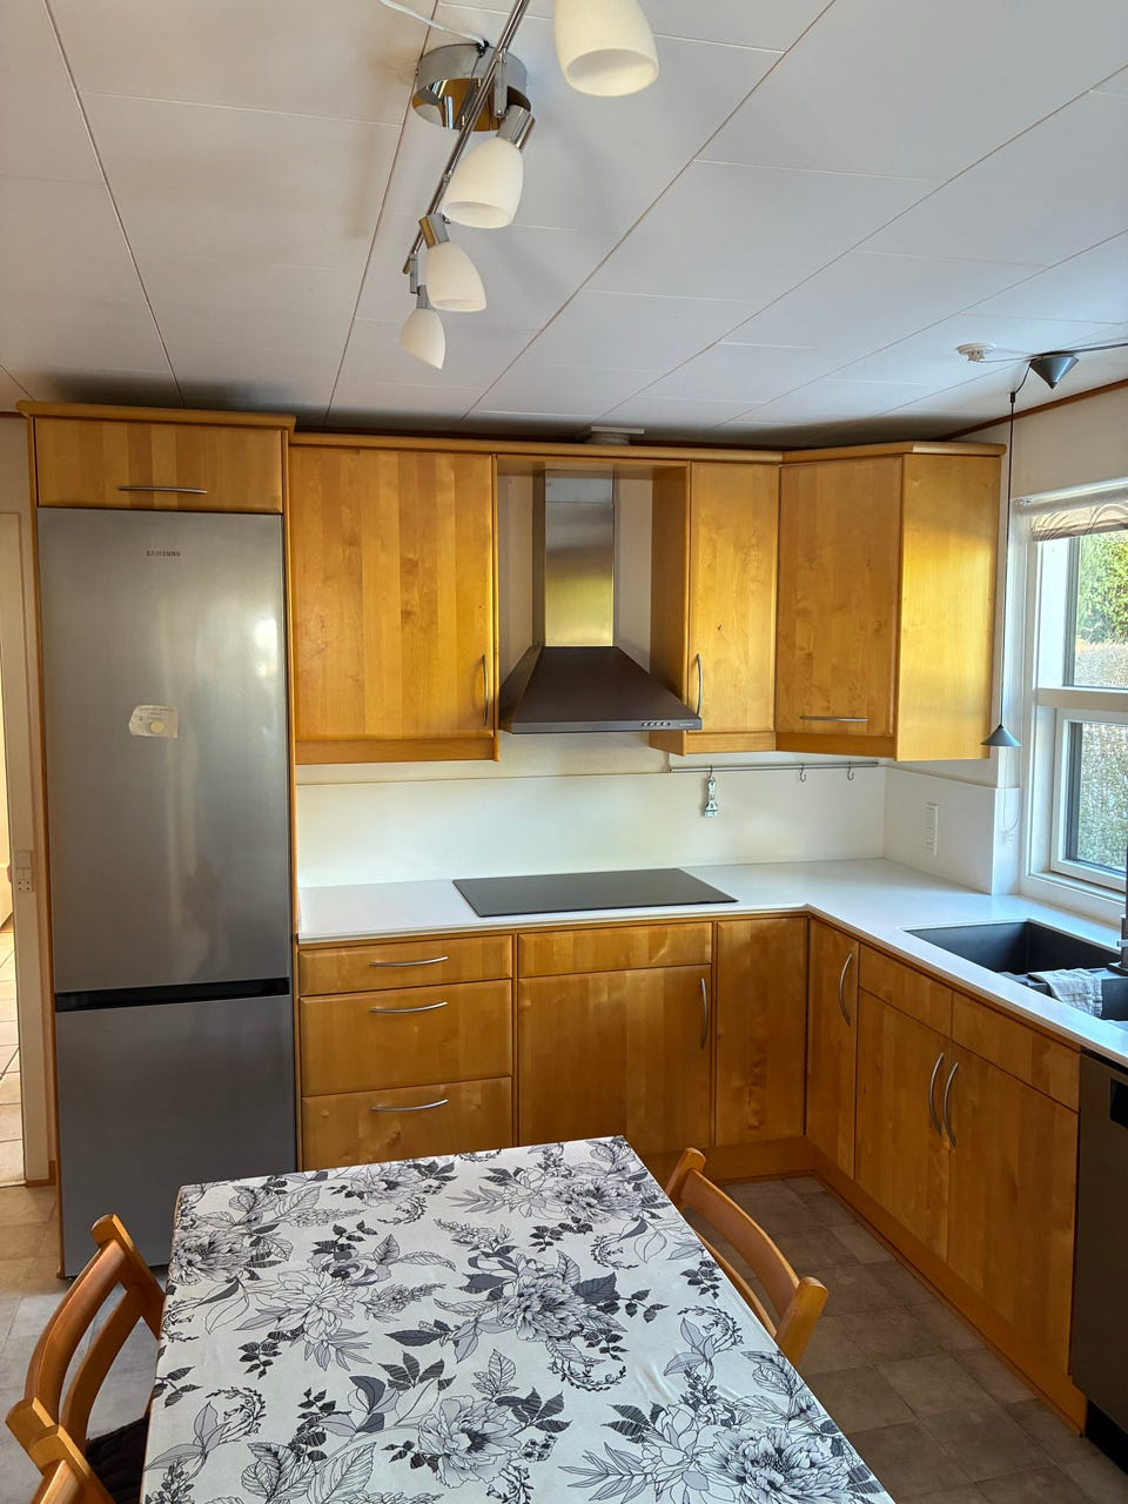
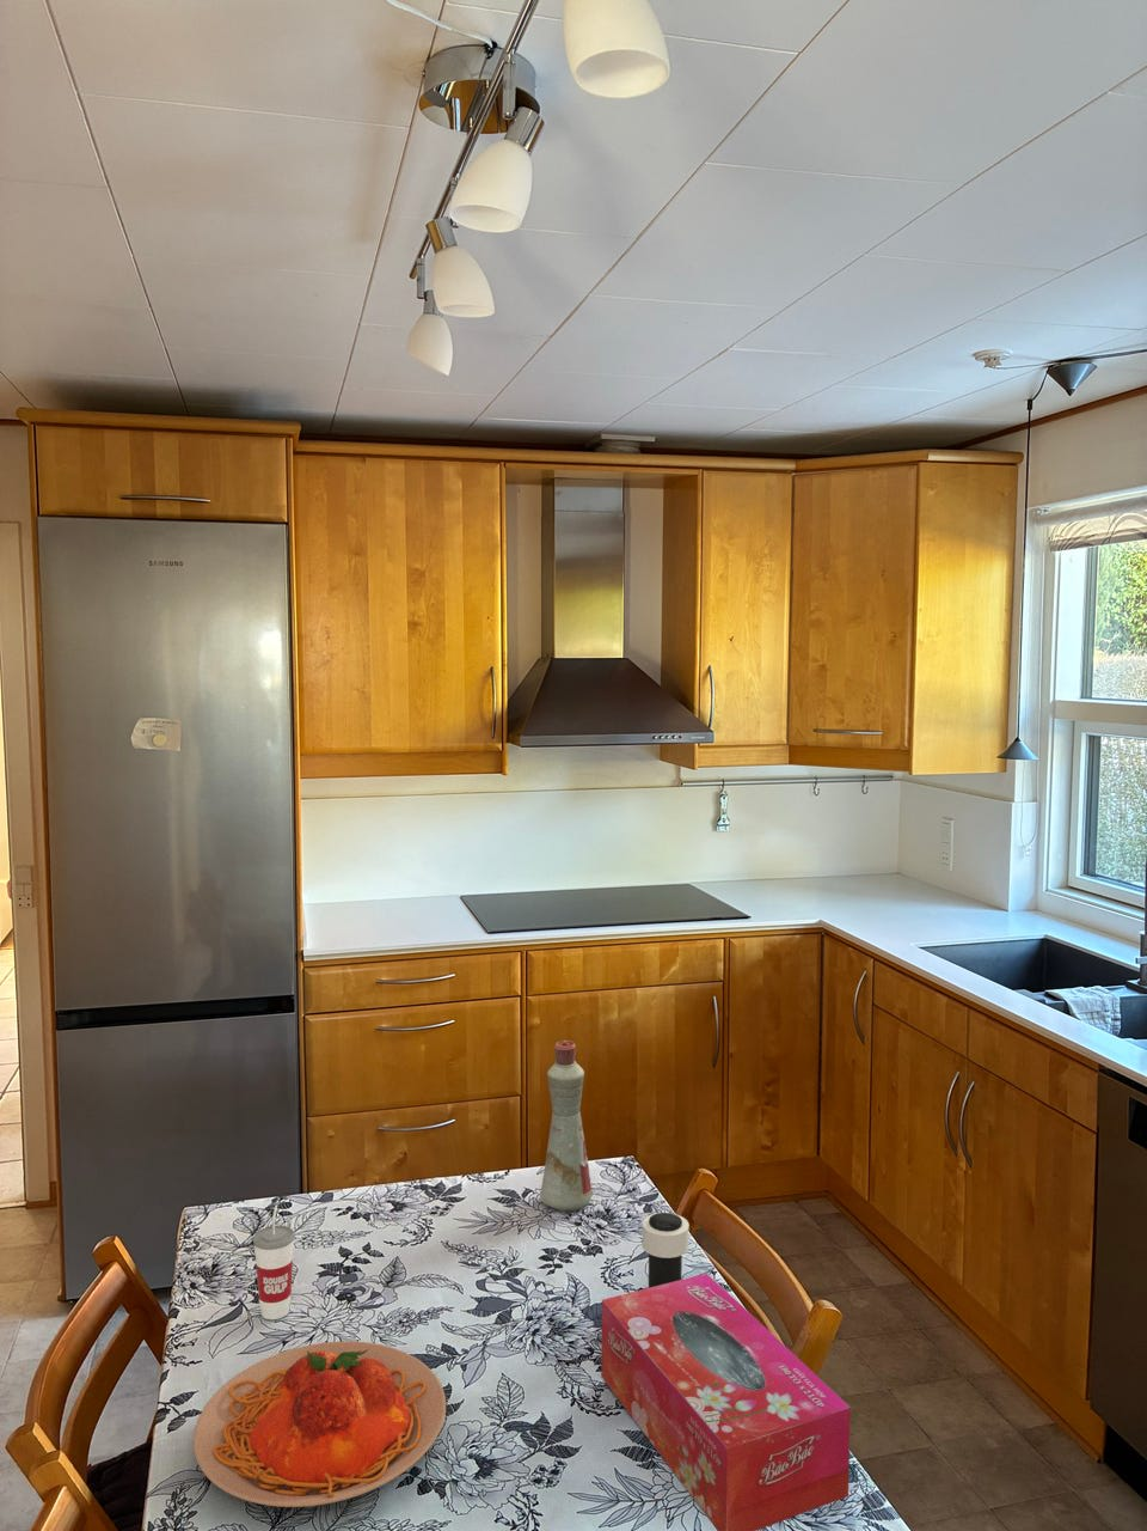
+ bottle (565, 1121)
+ cup (664, 1257)
+ tissue box (714, 1390)
+ cup (273, 1260)
+ plate (322, 1401)
